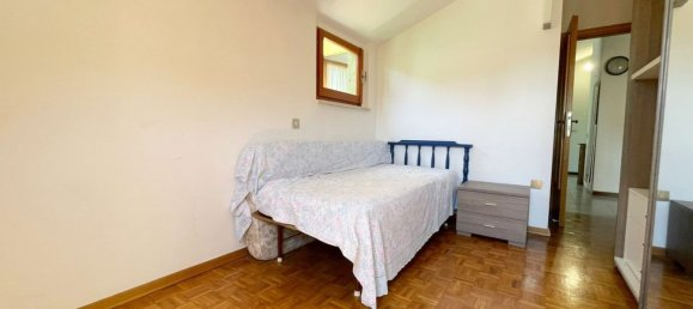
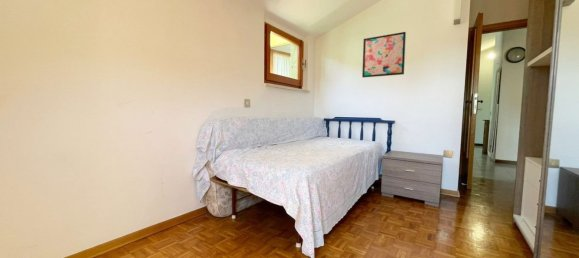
+ wall art (383, 55)
